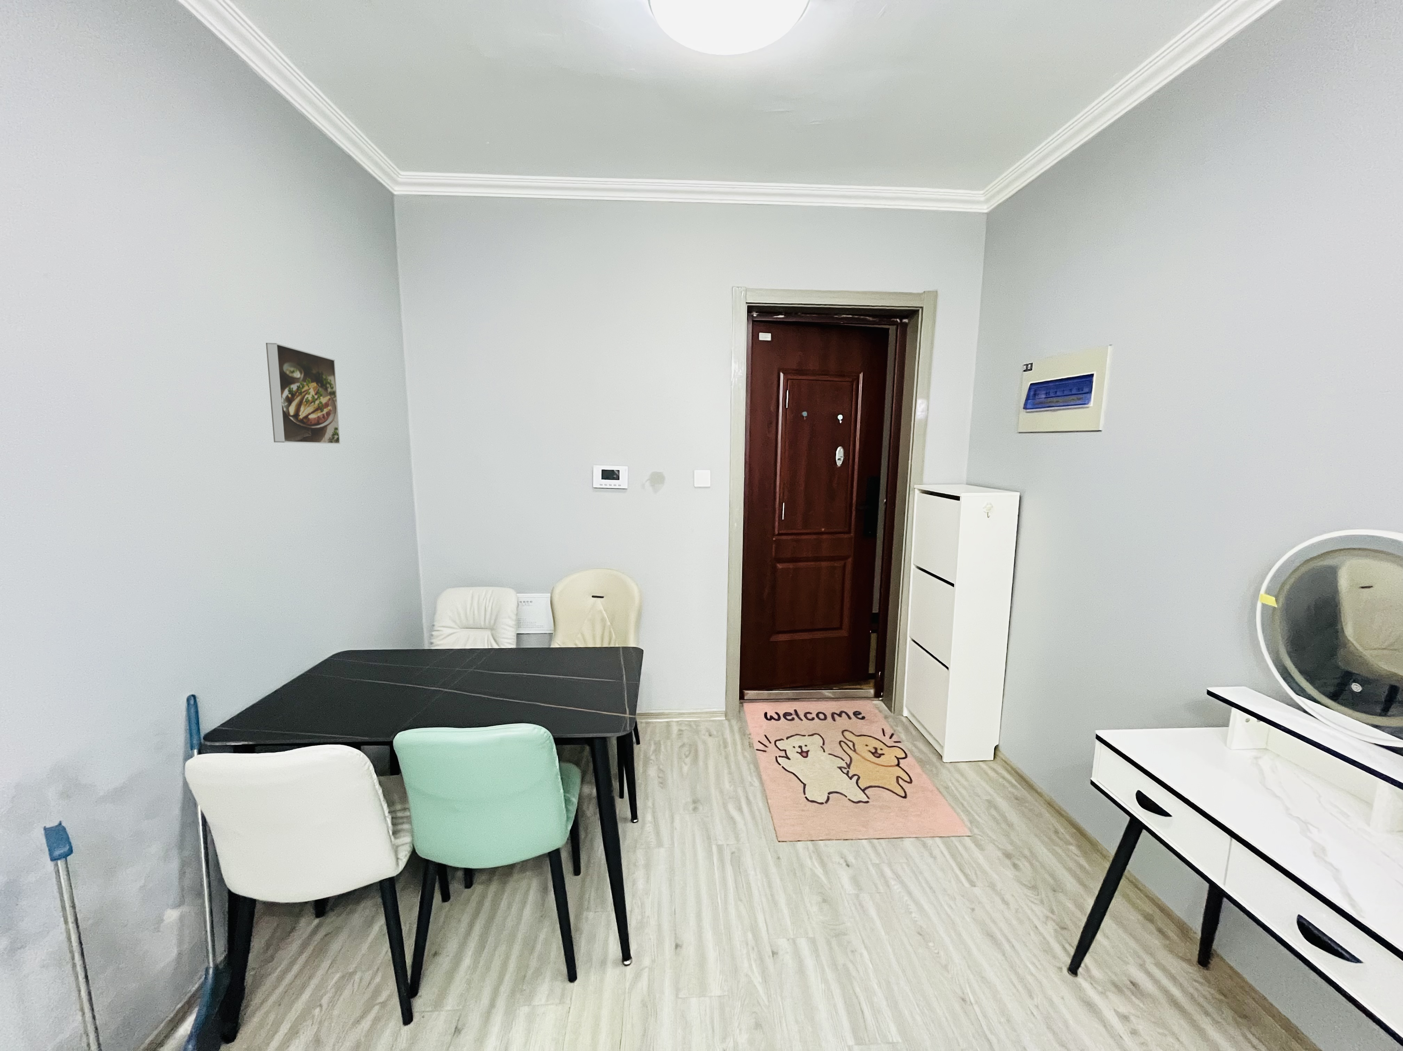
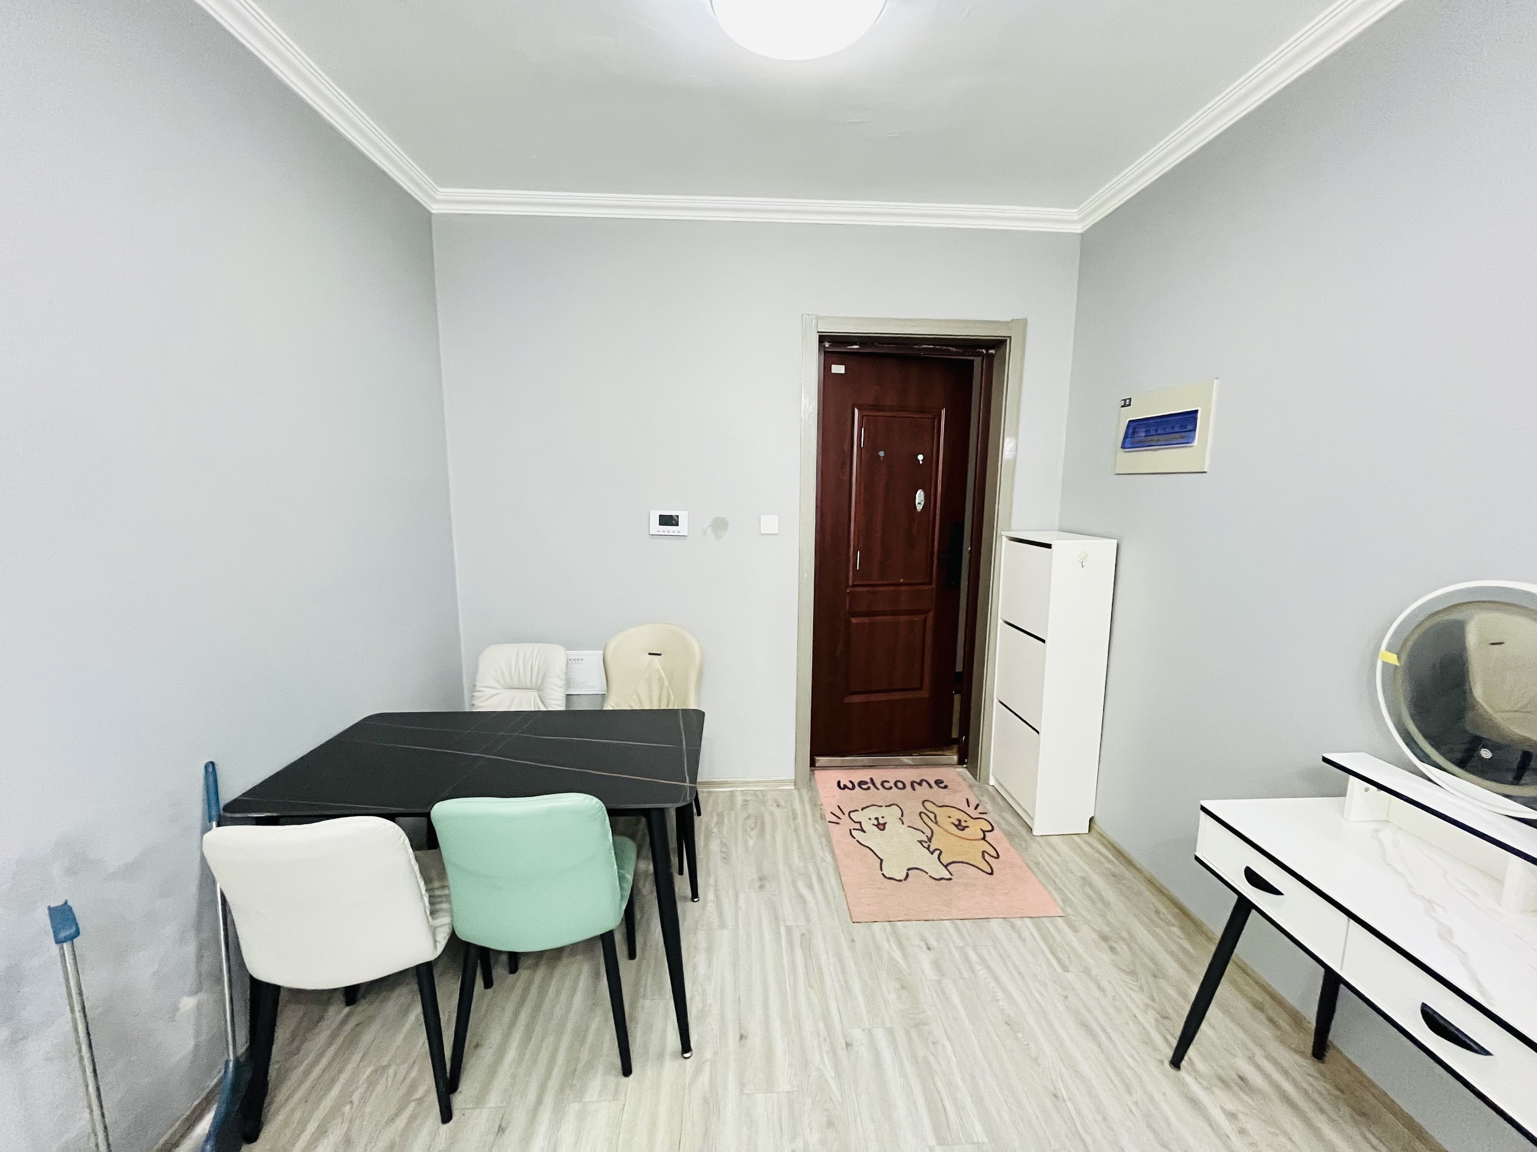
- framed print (306, 397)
